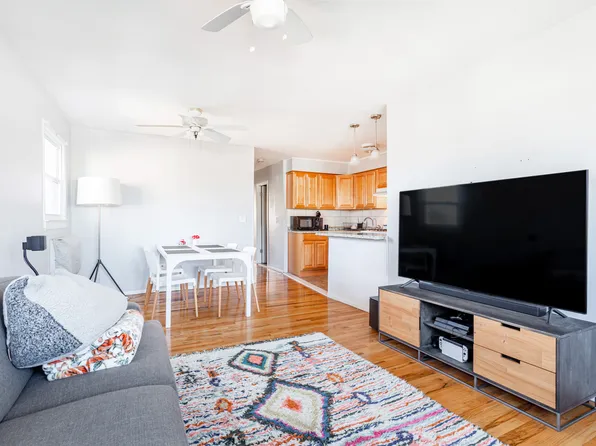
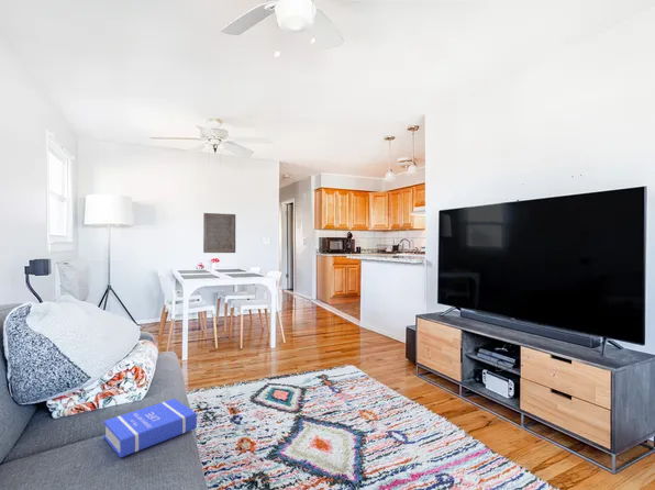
+ stone plaque (220, 233)
+ book (151, 424)
